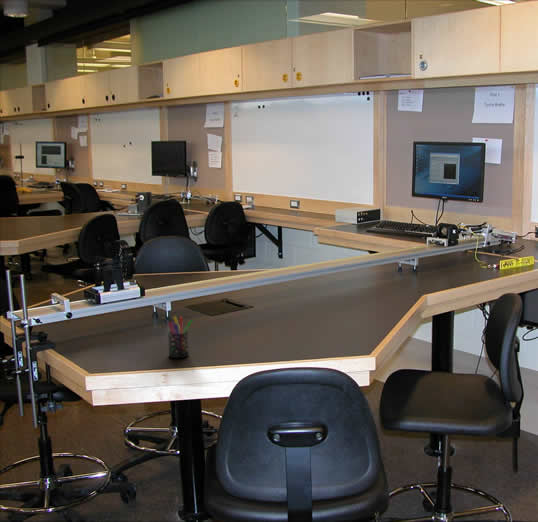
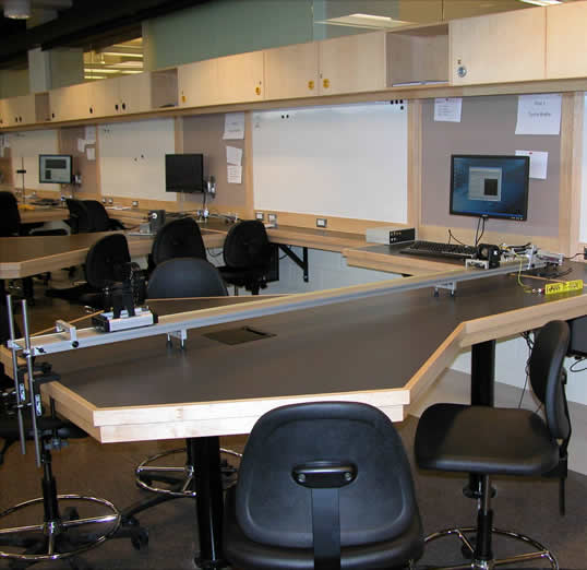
- pen holder (180, 335)
